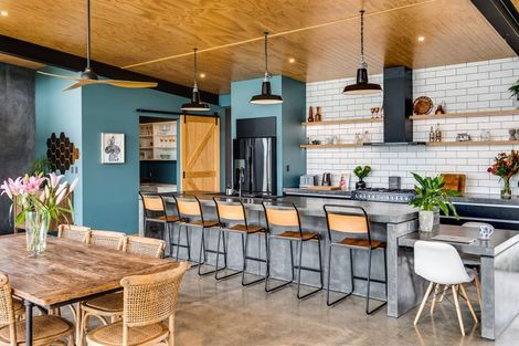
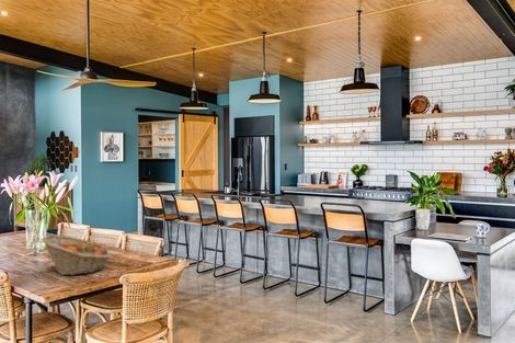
+ fruit basket (77, 252)
